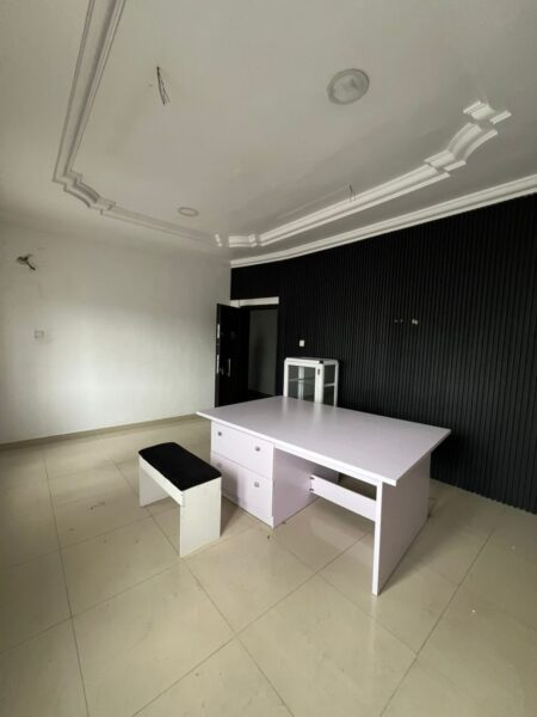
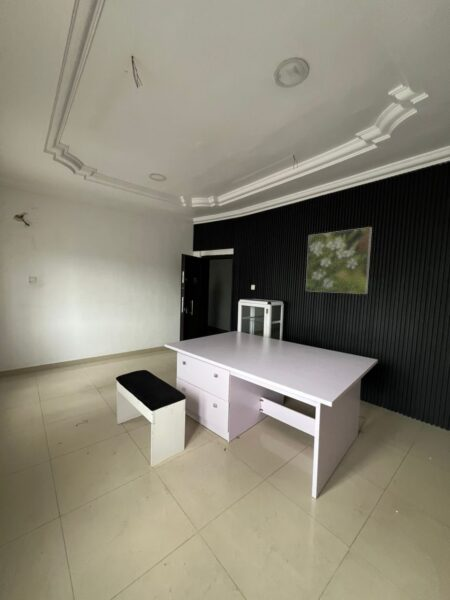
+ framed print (335, 262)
